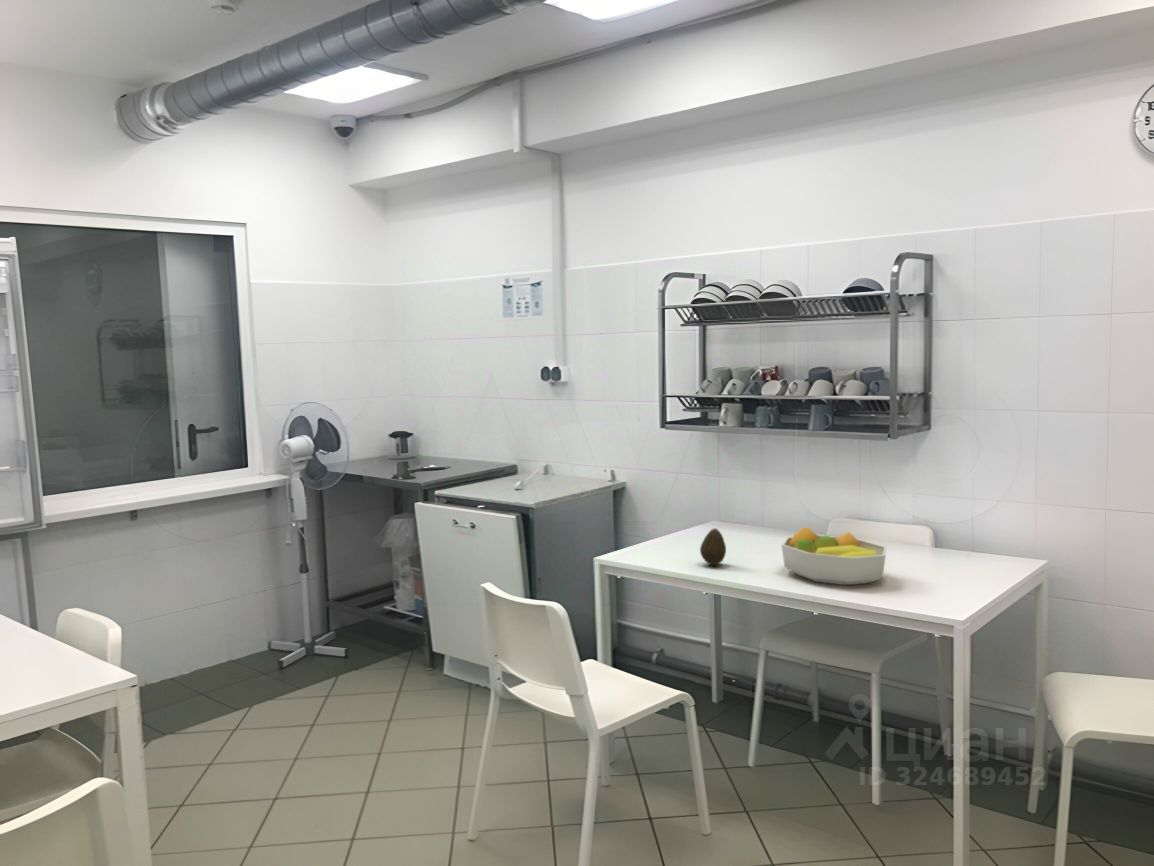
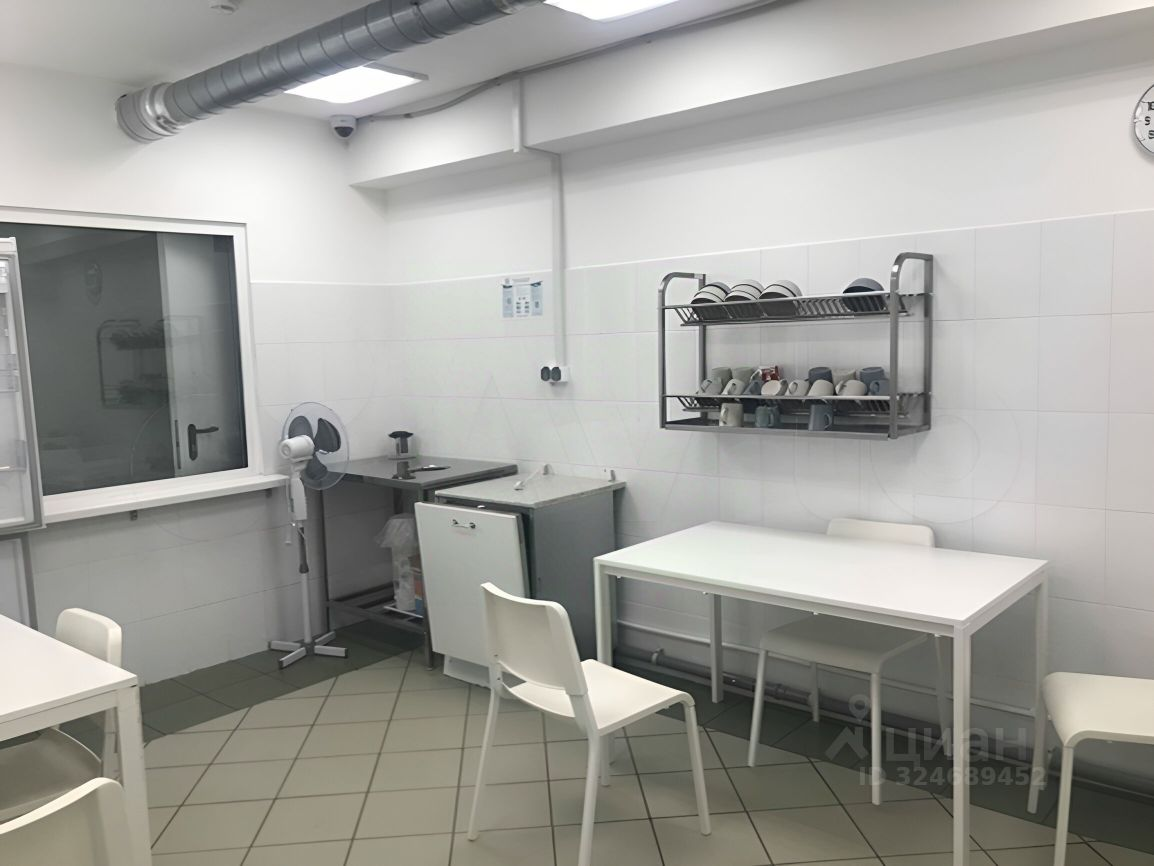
- fruit (713, 546)
- fruit bowl (833, 554)
